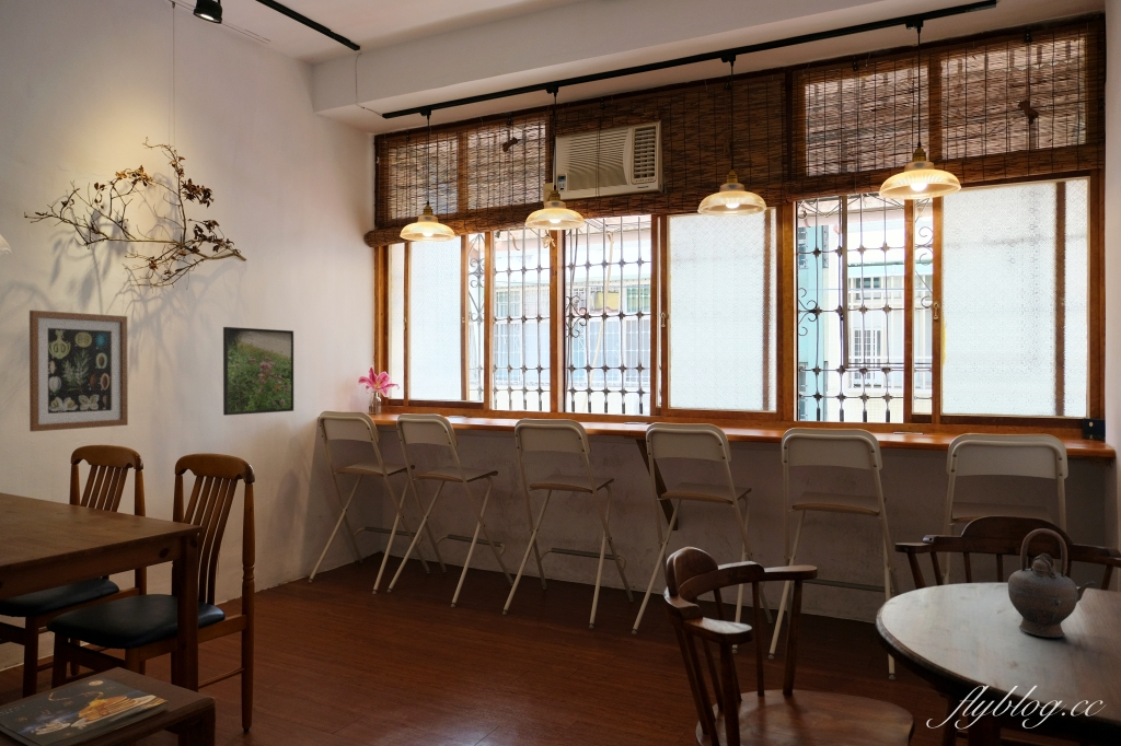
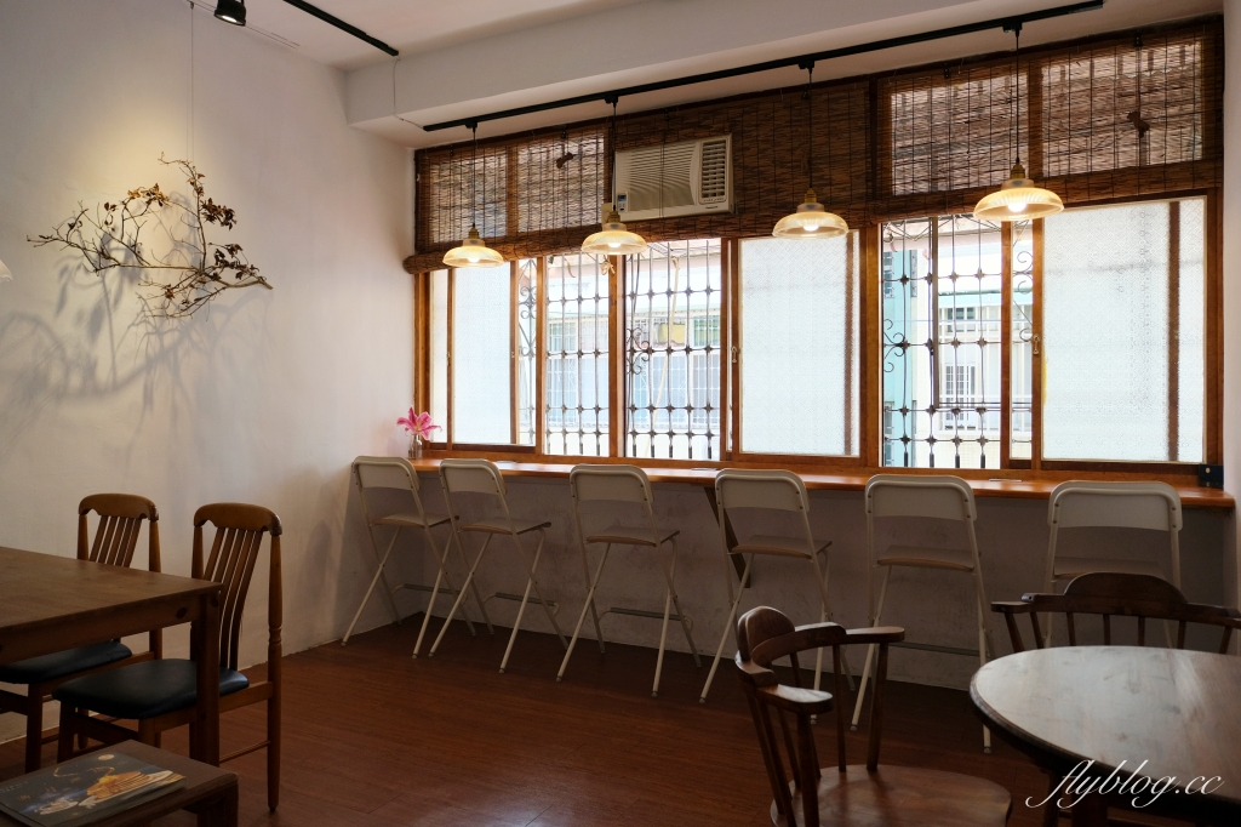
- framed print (259, 371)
- teapot (1050, 582)
- wall art (81, 371)
